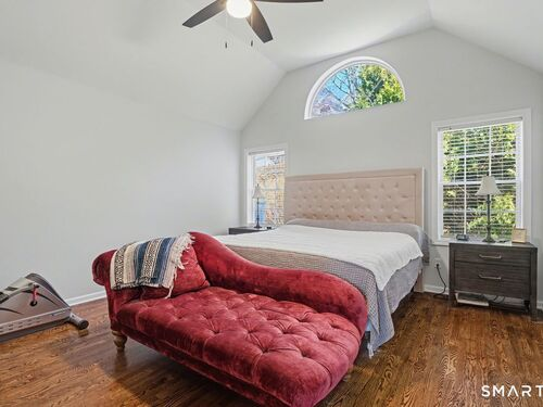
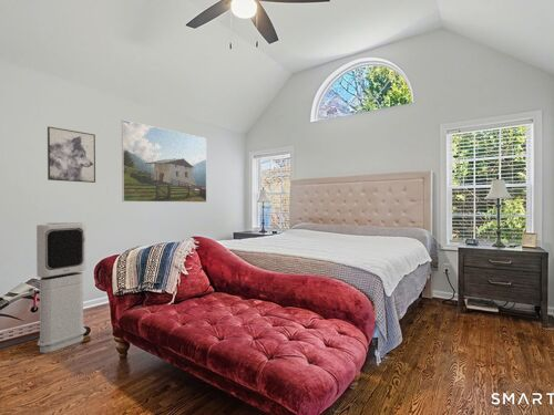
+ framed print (168, 166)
+ air purifier (55, 282)
+ wall art (72, 156)
